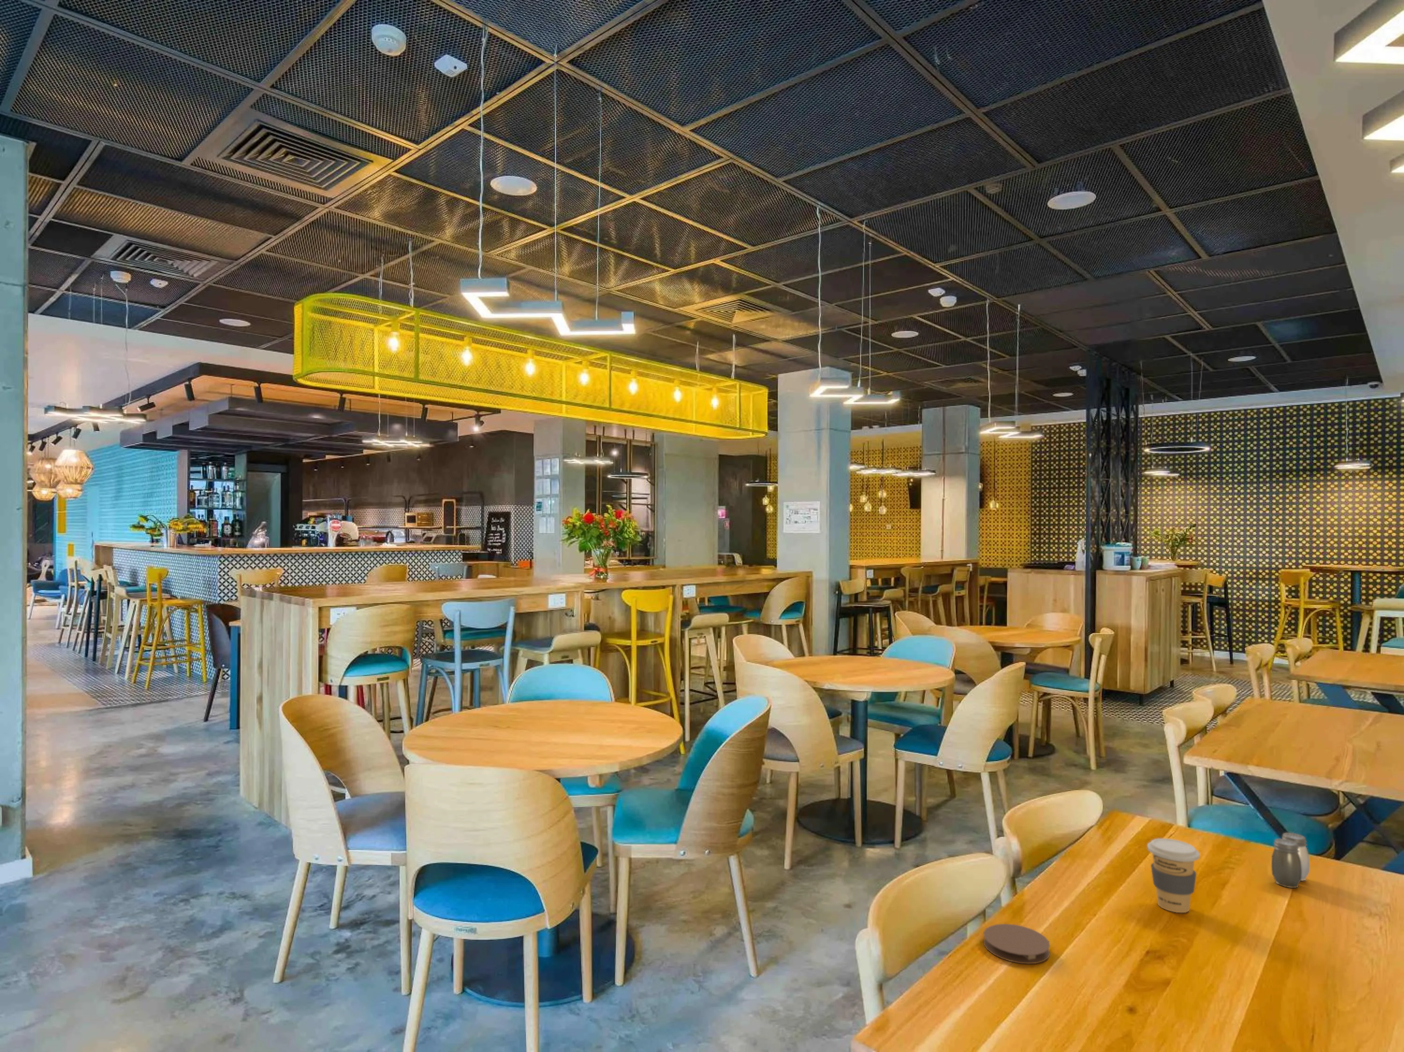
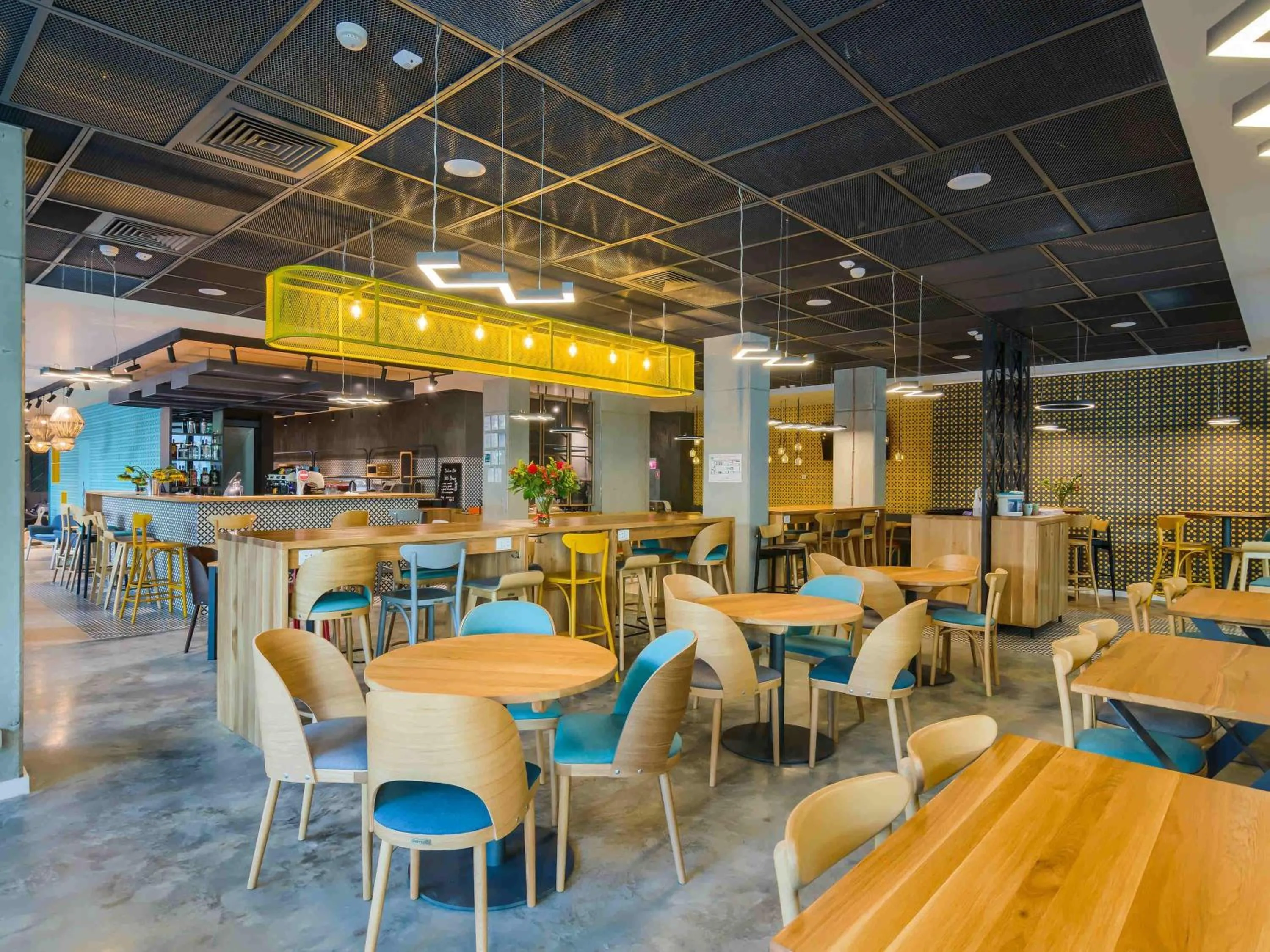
- salt and pepper shaker (1290, 859)
- coffee cup (1173, 875)
- coaster (1016, 943)
